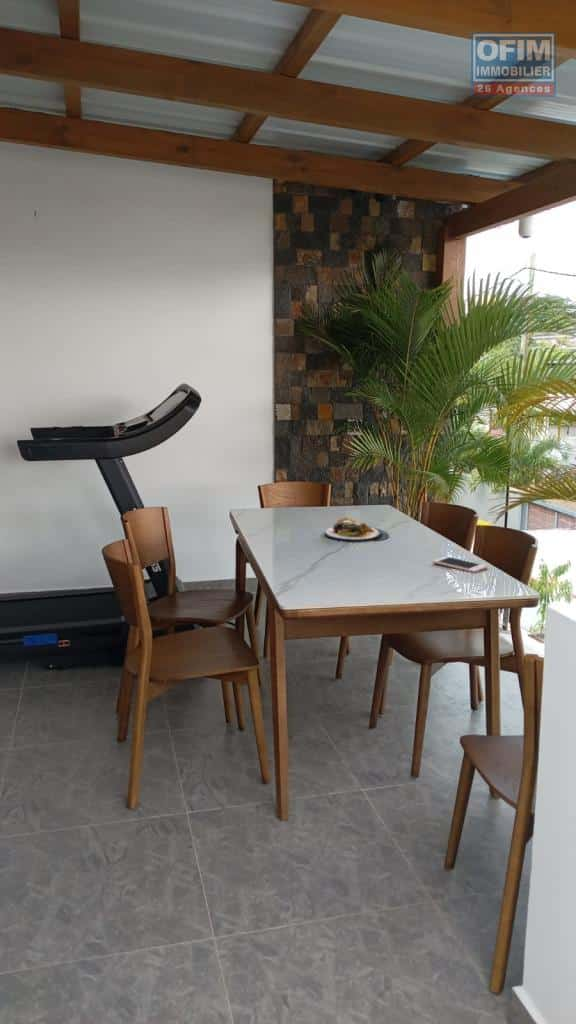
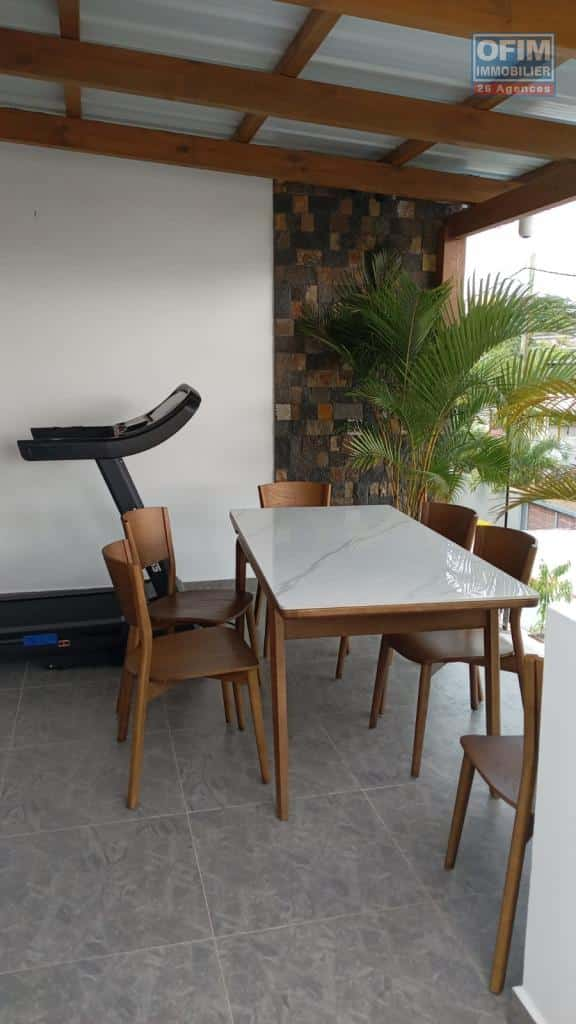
- plate (356, 525)
- cell phone (459, 564)
